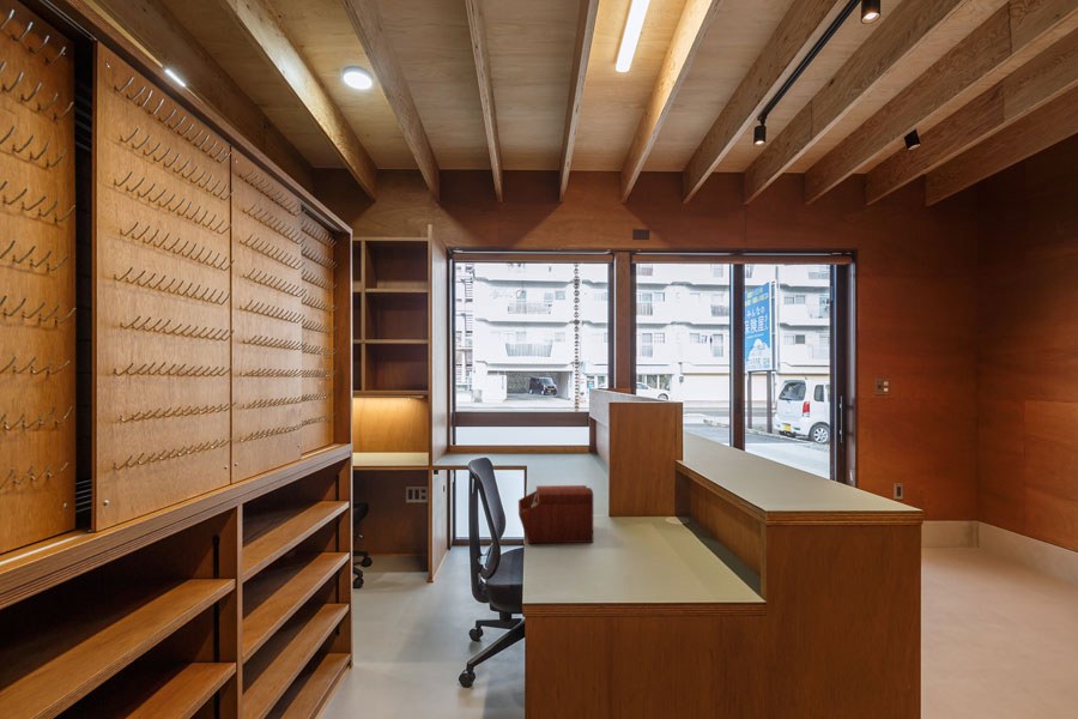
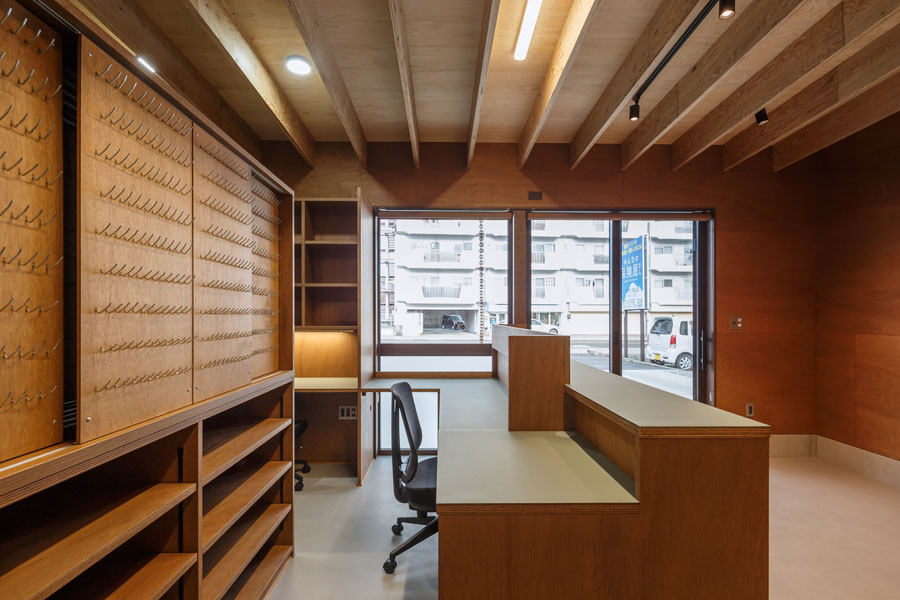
- sewing box (553, 509)
